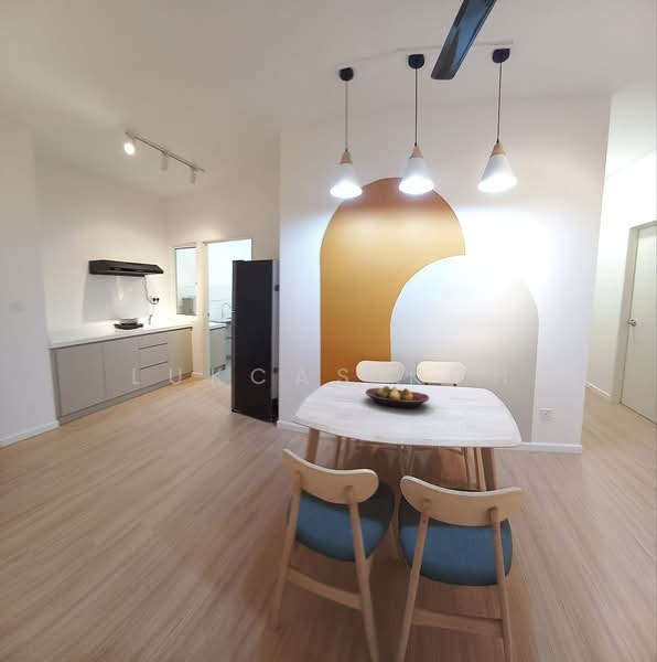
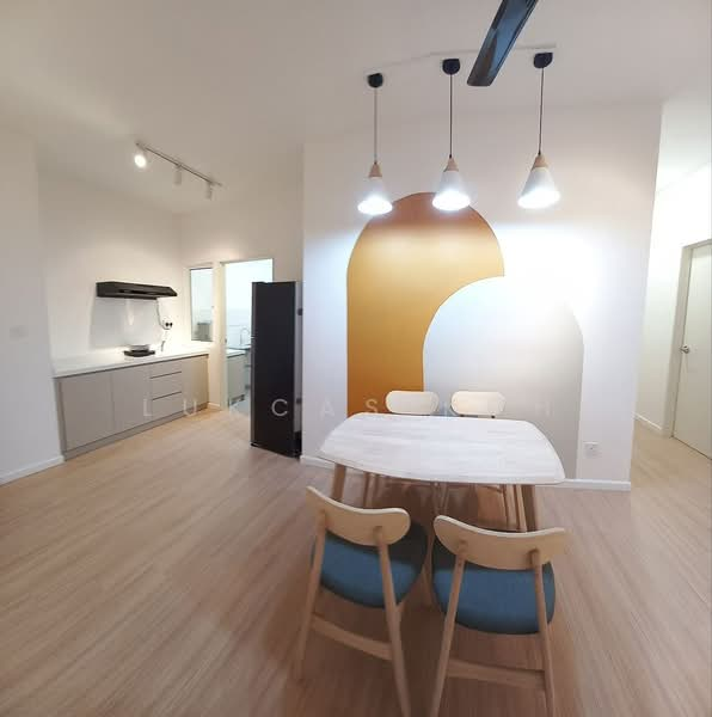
- fruit bowl (396, 395)
